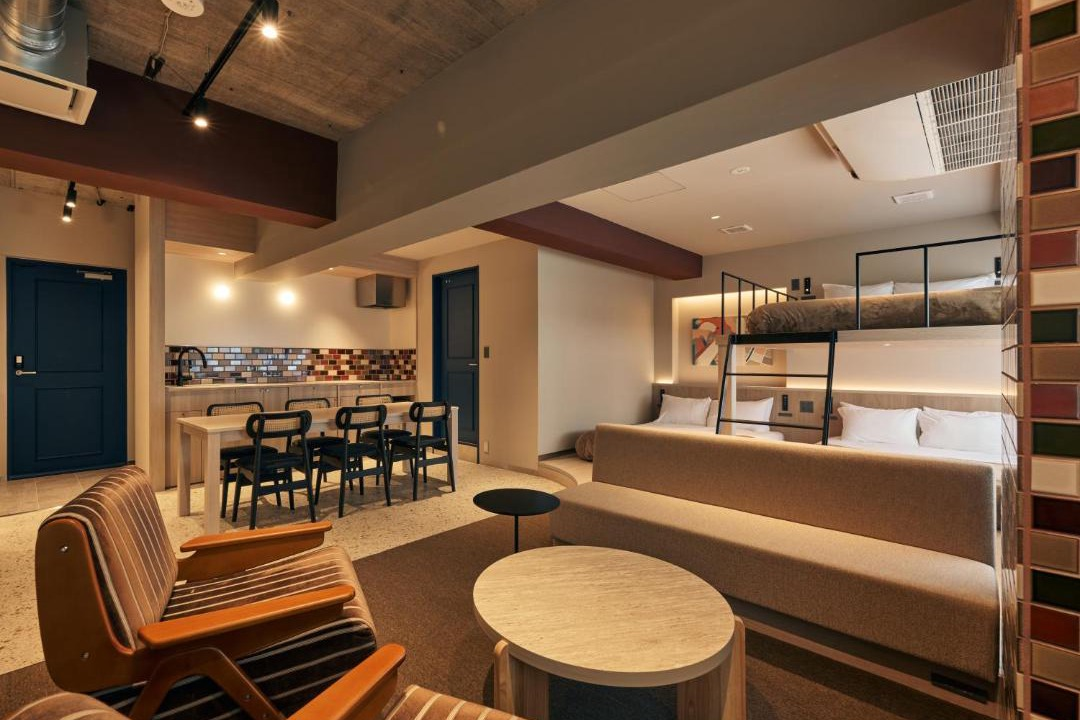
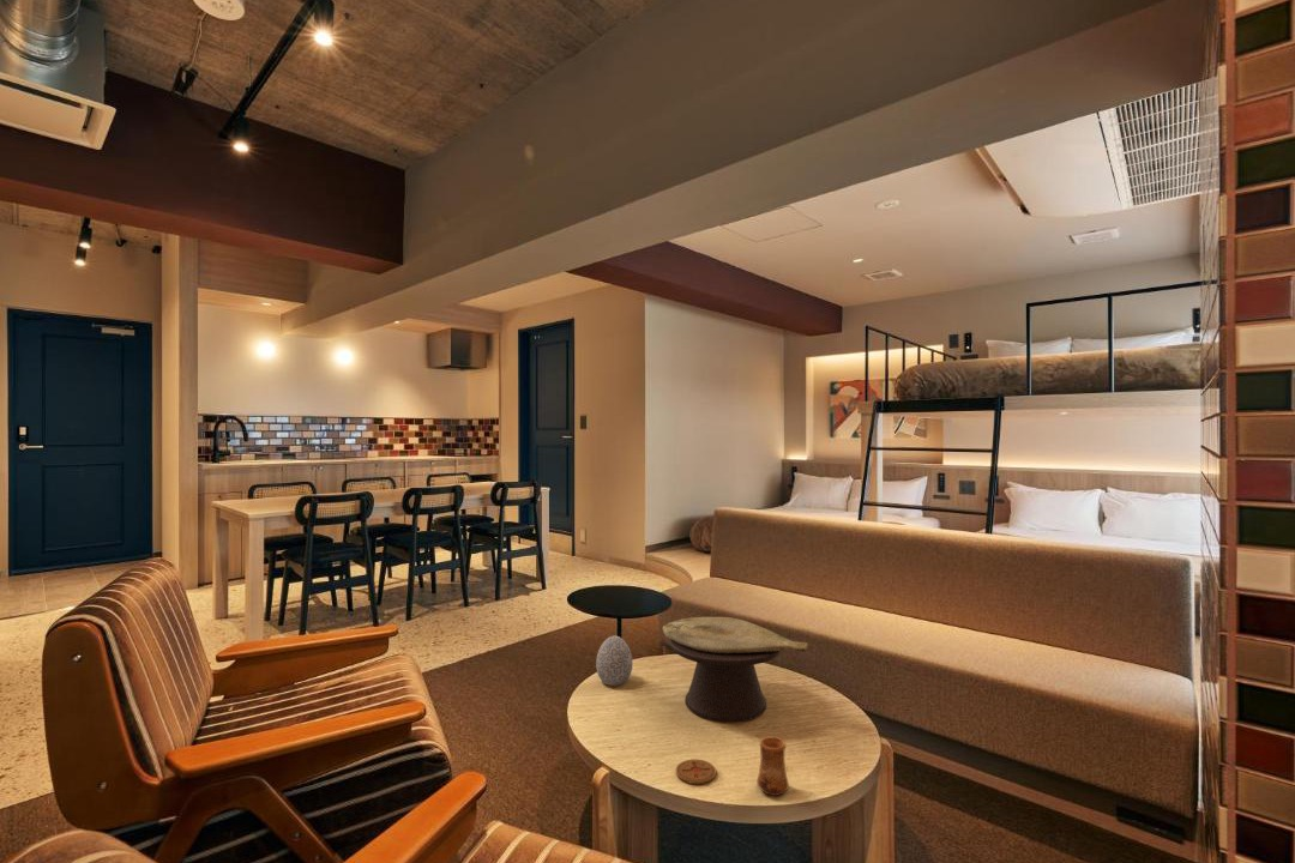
+ coaster (695, 771)
+ decorative bowl (730, 668)
+ cup (772, 765)
+ decorative egg (614, 658)
